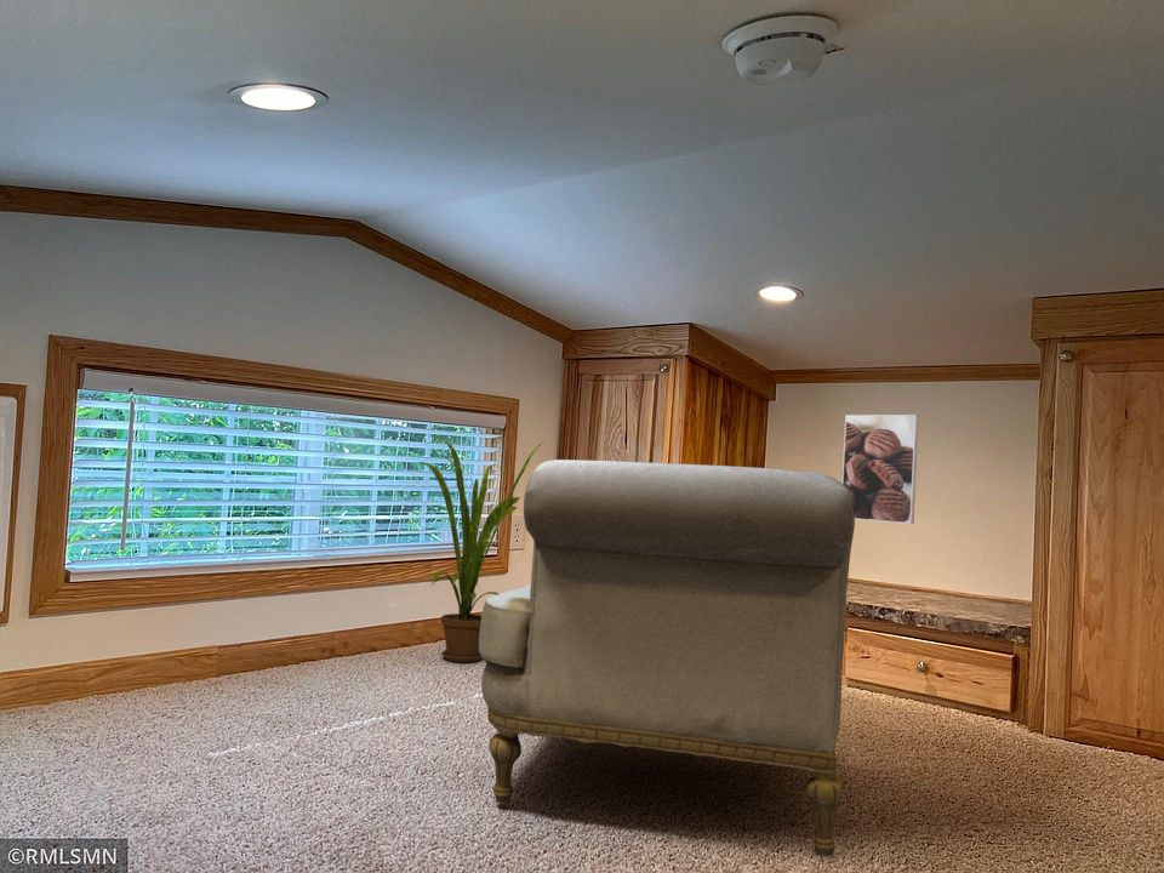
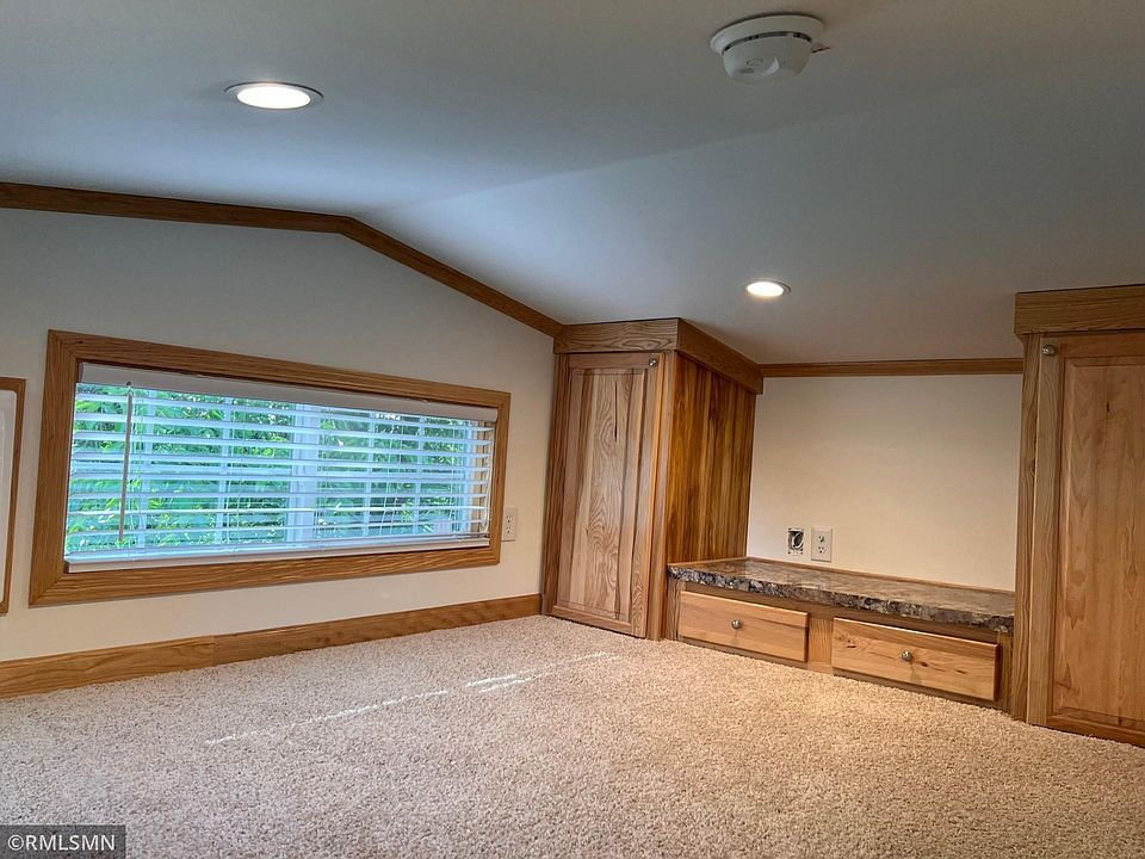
- armchair (668, 621)
- house plant (458, 546)
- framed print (878, 467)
